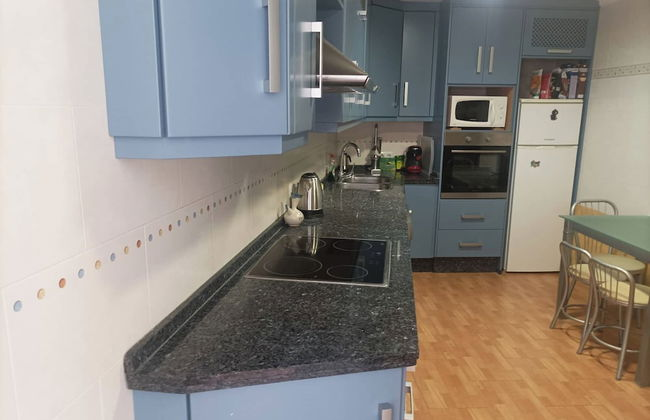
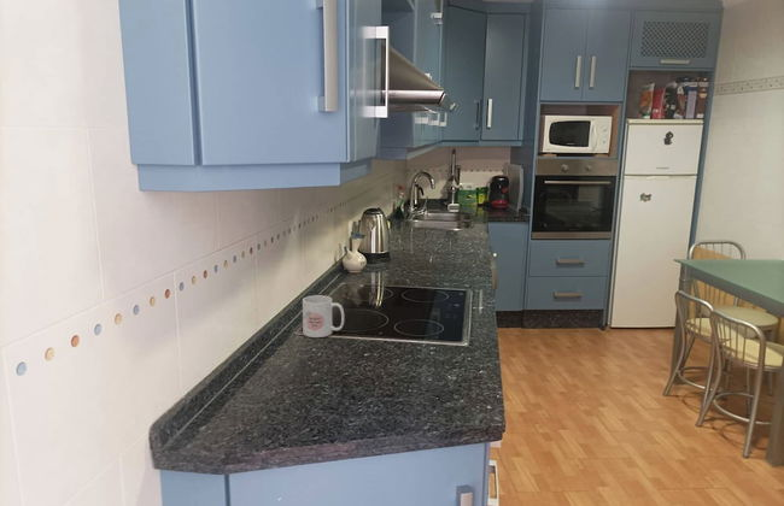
+ mug (323, 316)
